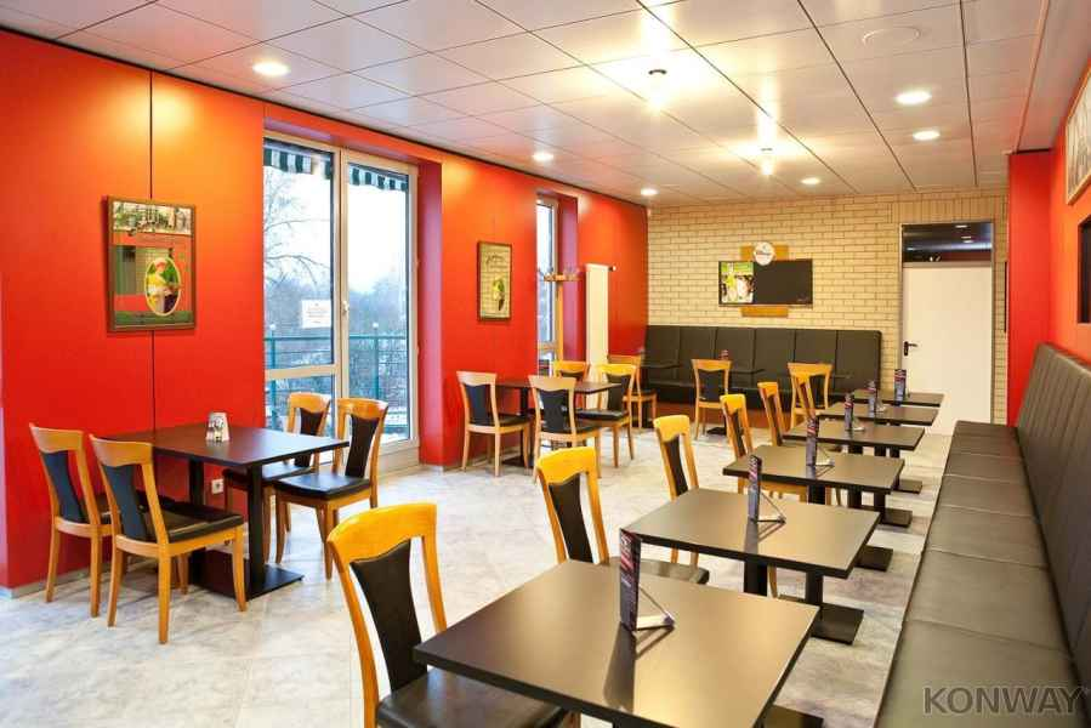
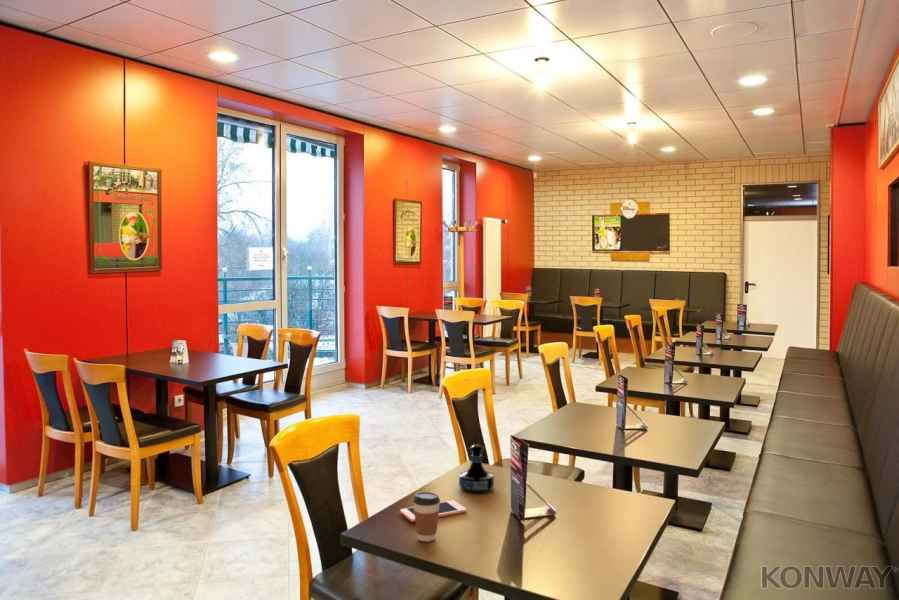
+ coffee cup (426, 516)
+ cell phone (439, 510)
+ tequila bottle (476, 466)
